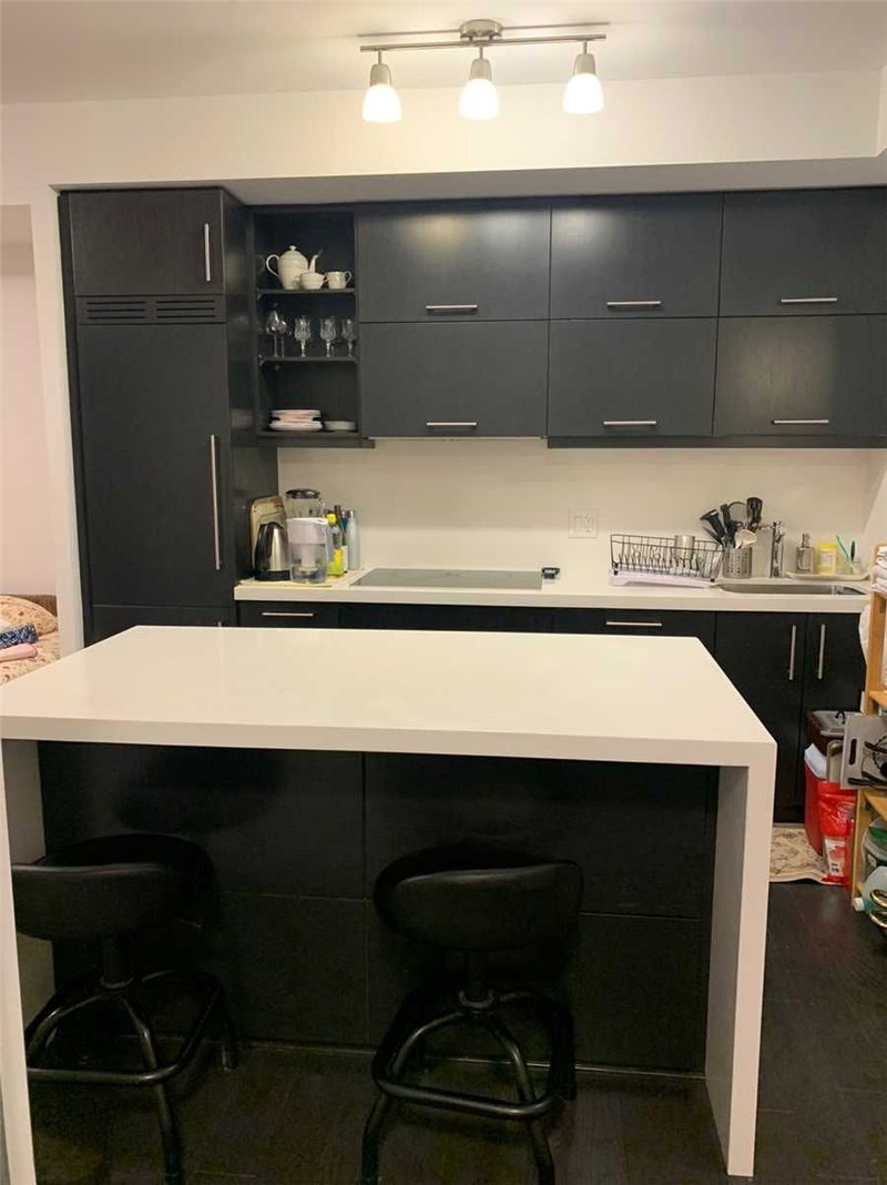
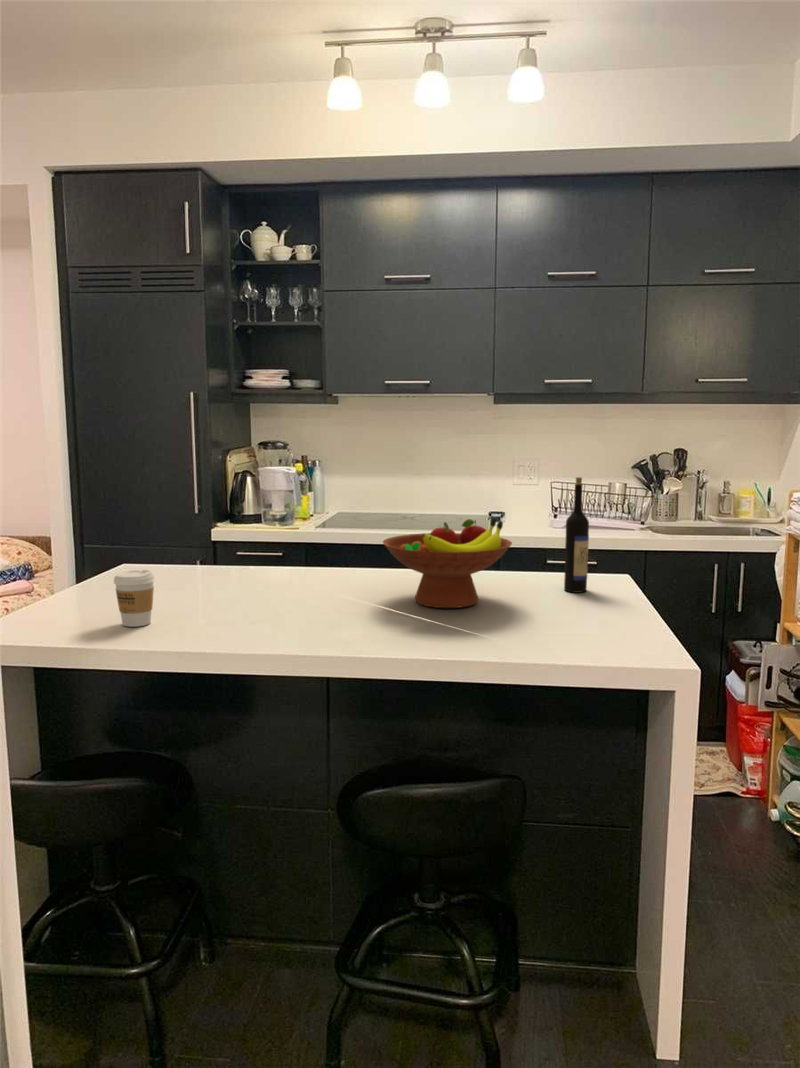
+ coffee cup (135, 597)
+ wine bottle (577, 534)
+ fruit bowl (446, 560)
